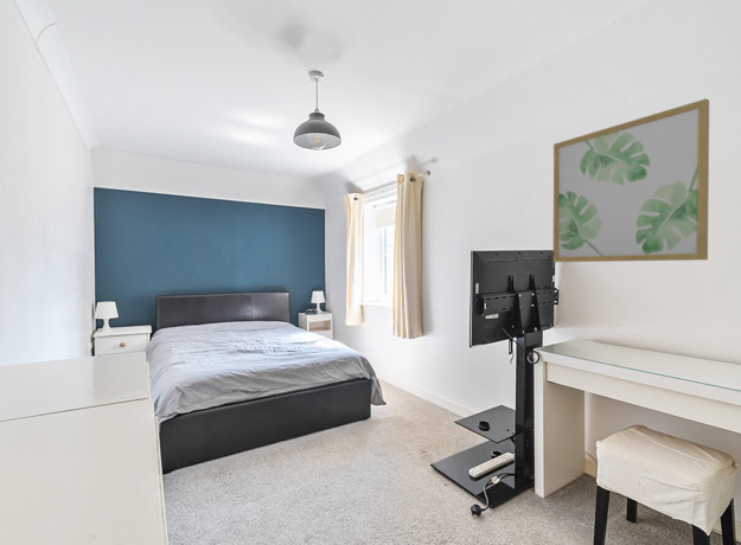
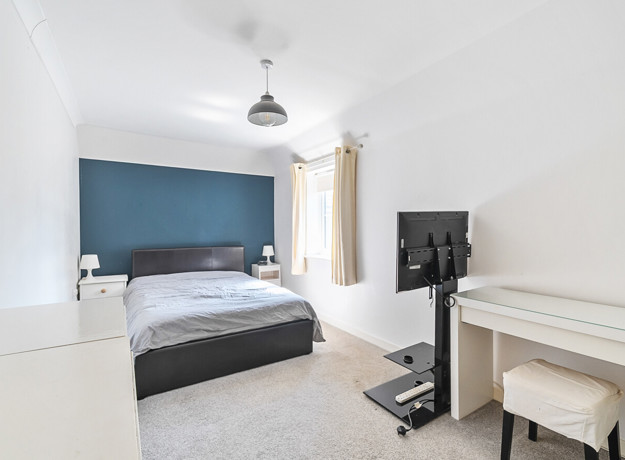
- wall art (619, 193)
